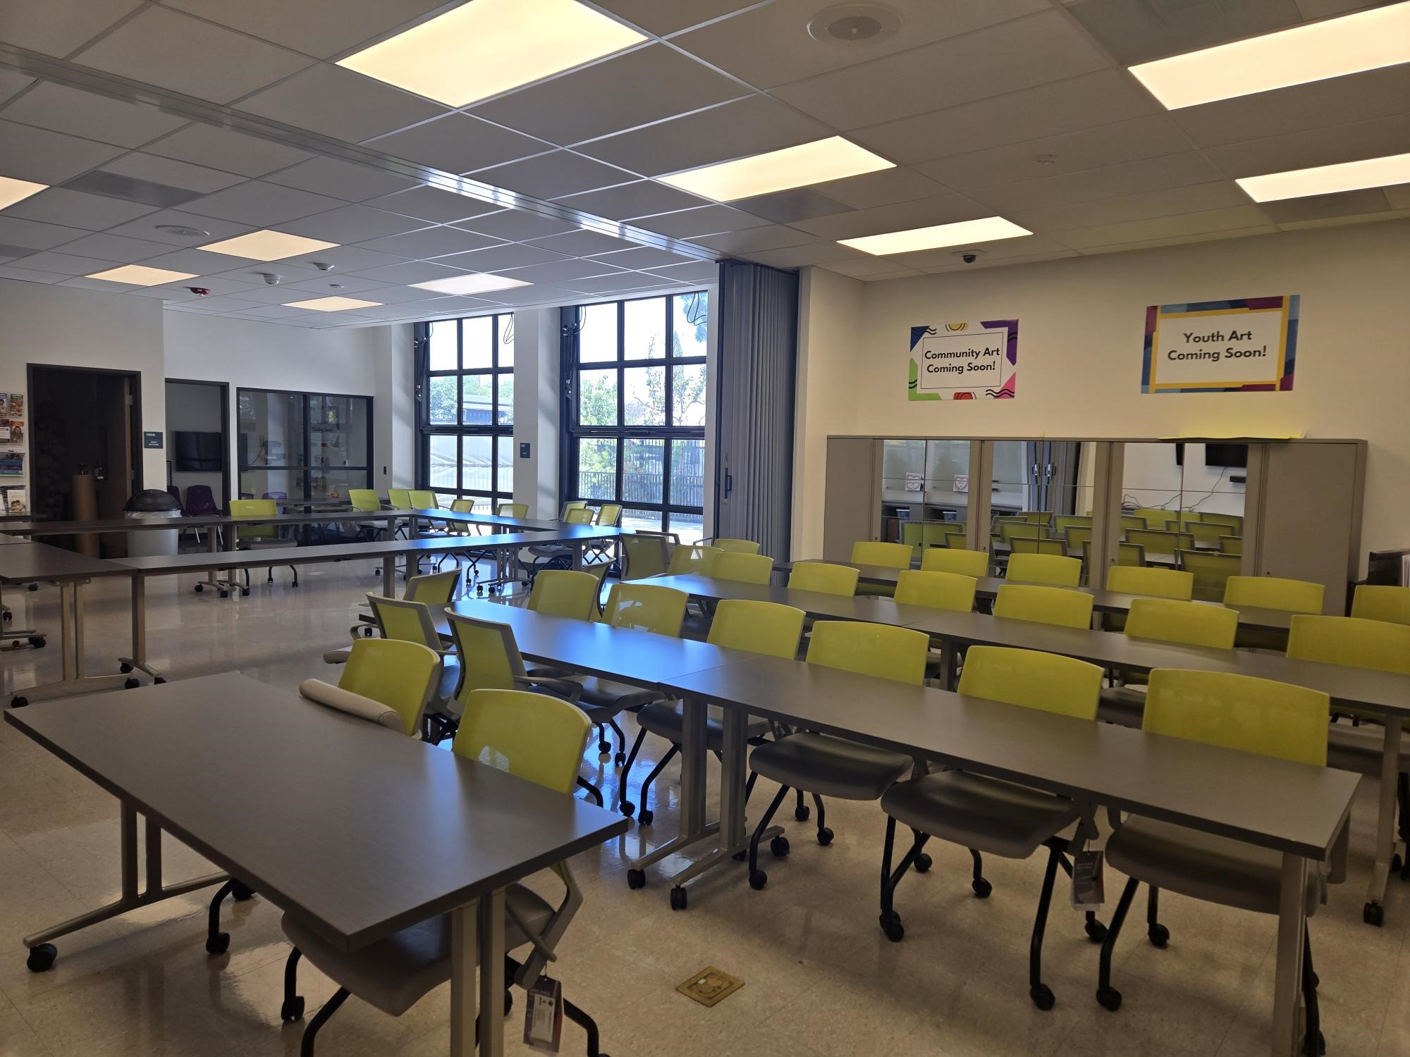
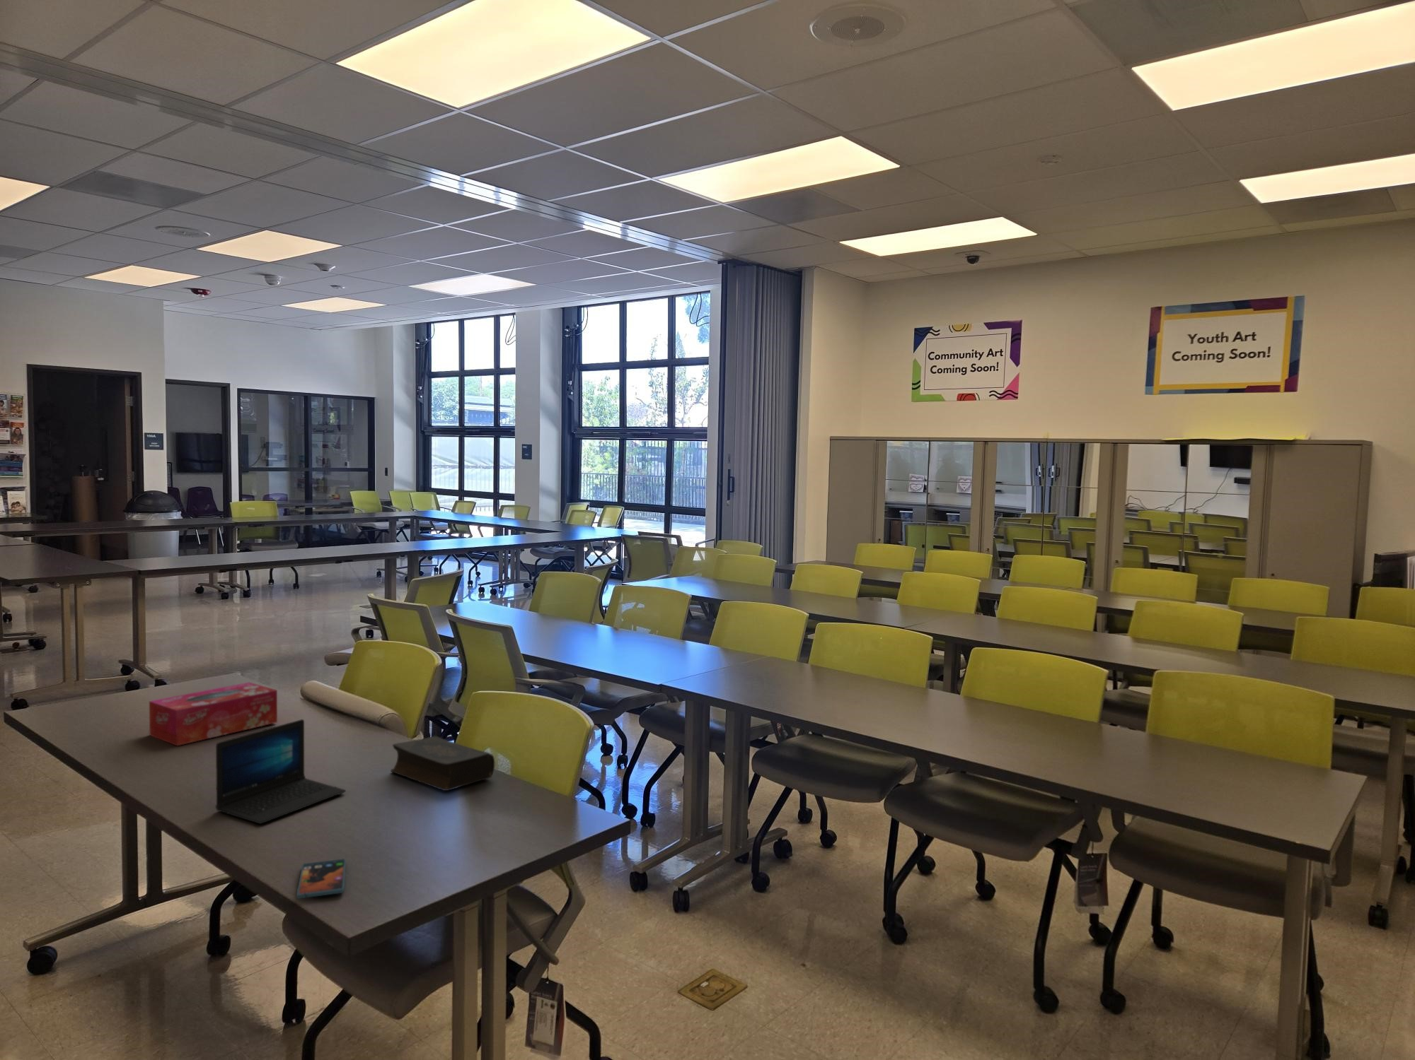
+ book (441, 762)
+ laptop (282, 768)
+ smartphone (322, 877)
+ tissue box (215, 711)
